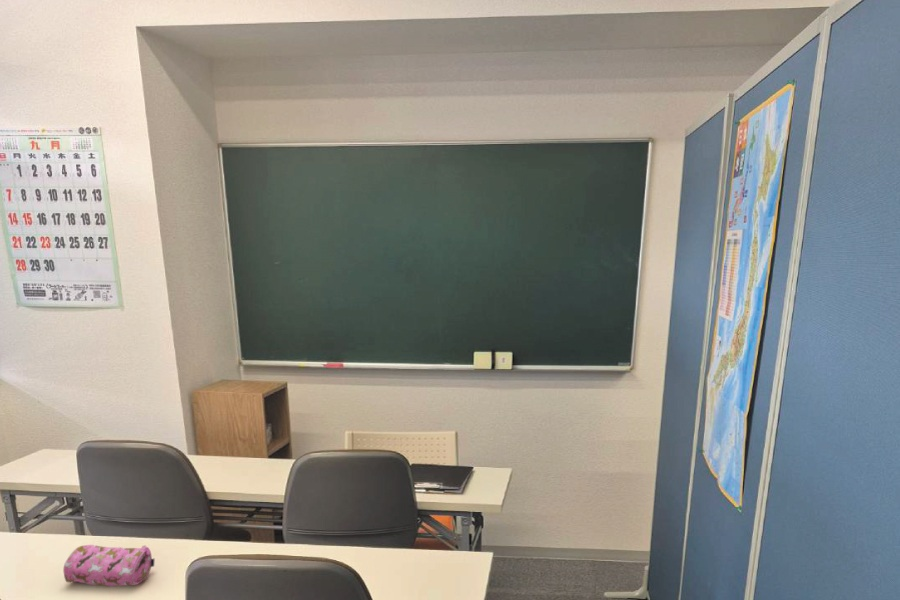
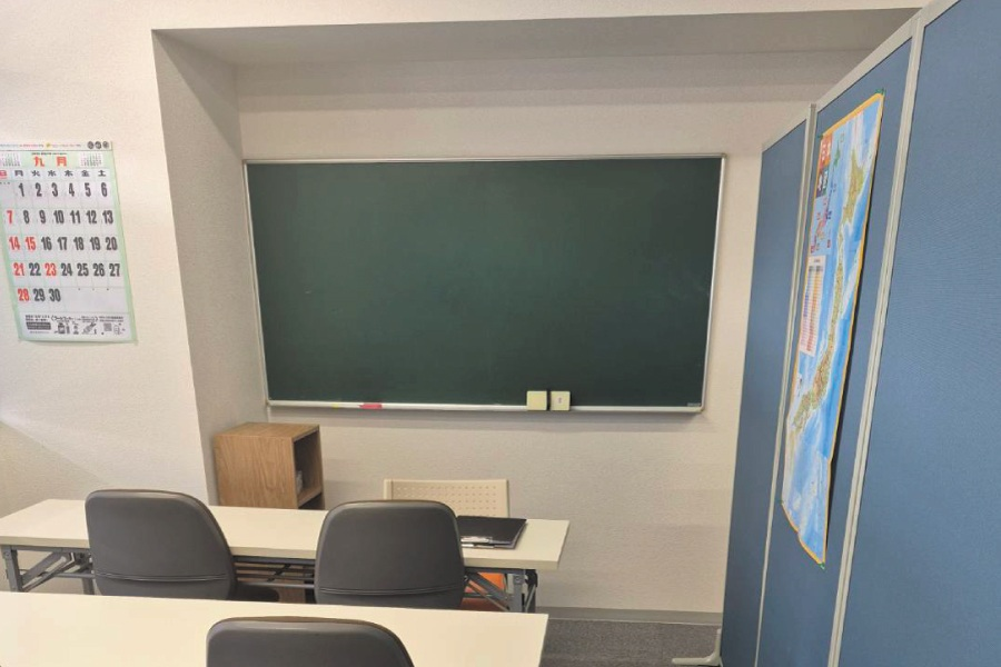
- pencil case (109, 564)
